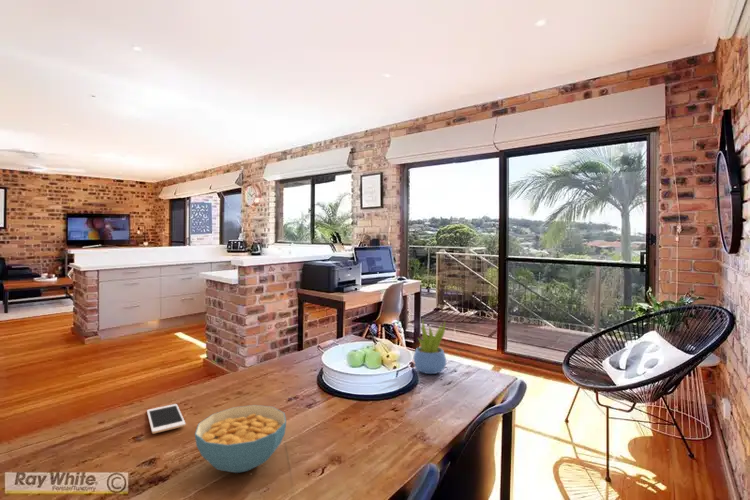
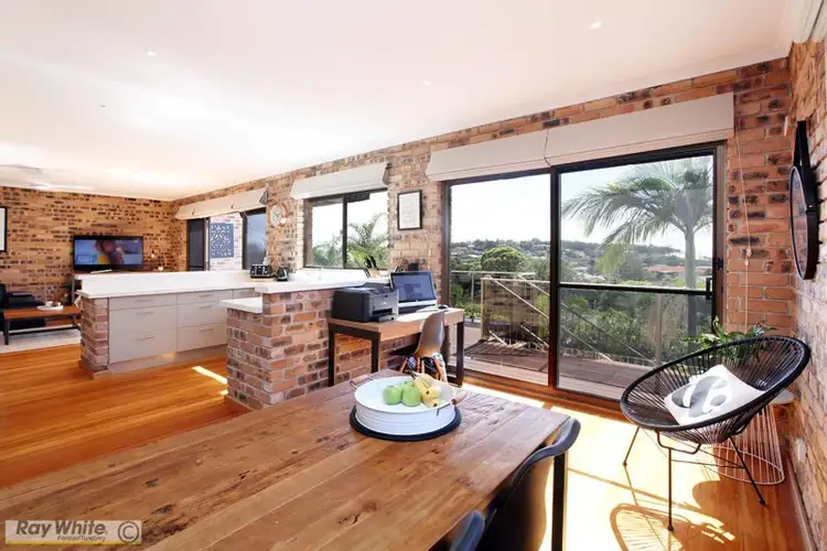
- cell phone (165, 417)
- cereal bowl (242, 443)
- succulent plant (430, 345)
